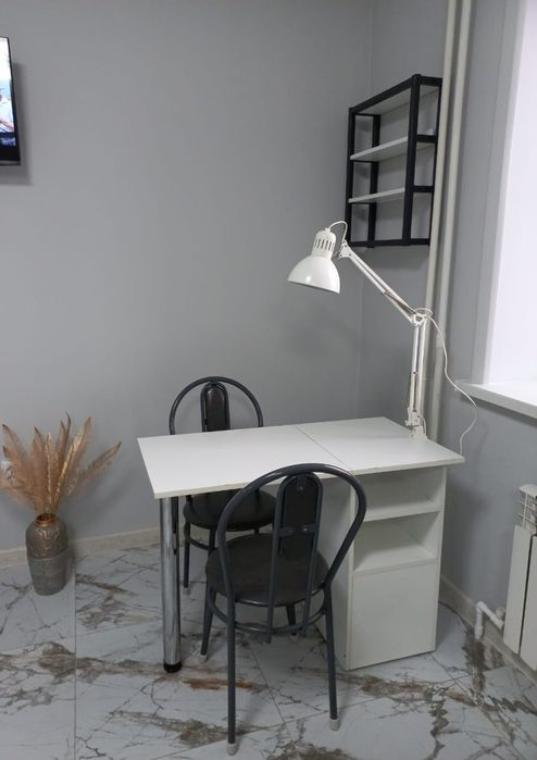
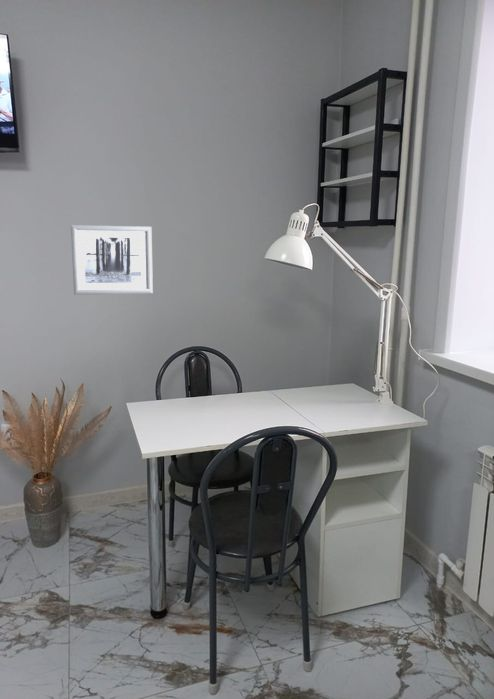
+ wall art (113, 260)
